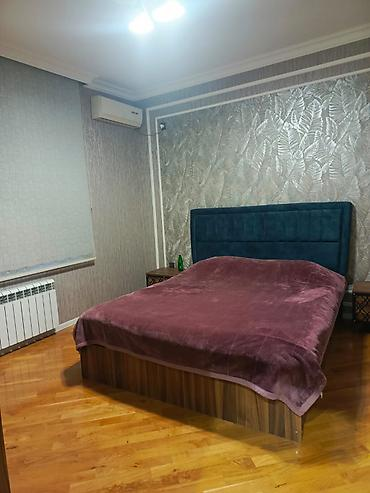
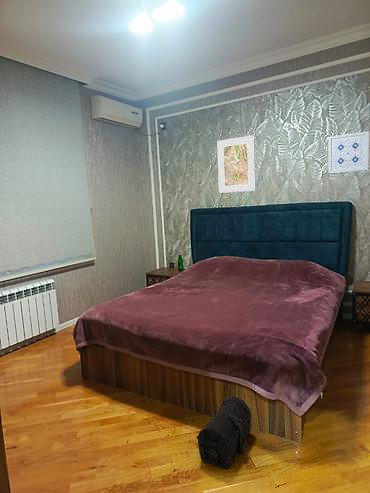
+ wall art (348, 153)
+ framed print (235, 165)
+ treasure chest (226, 429)
